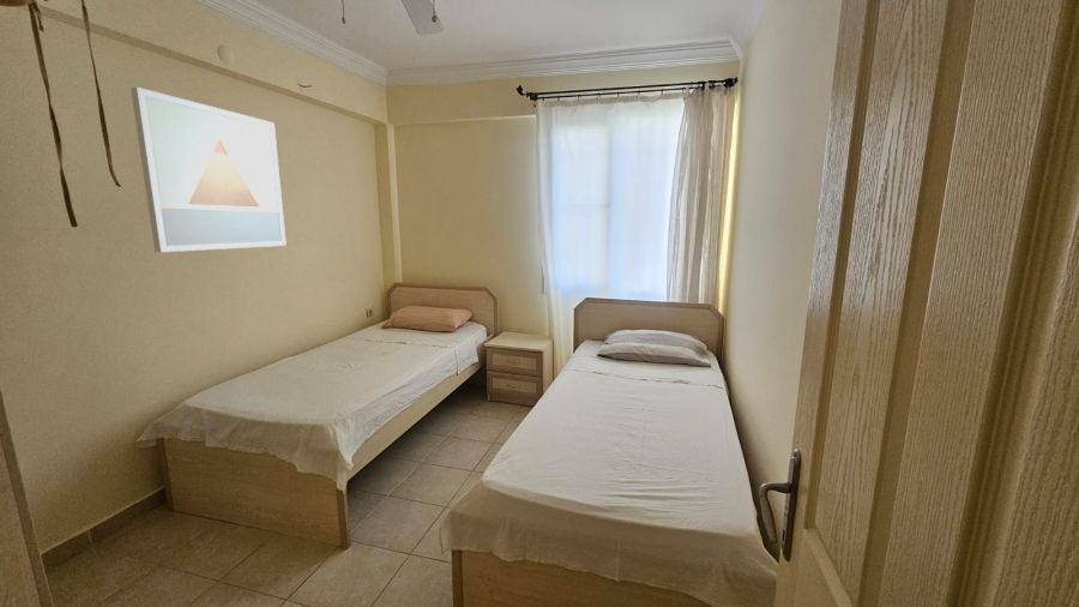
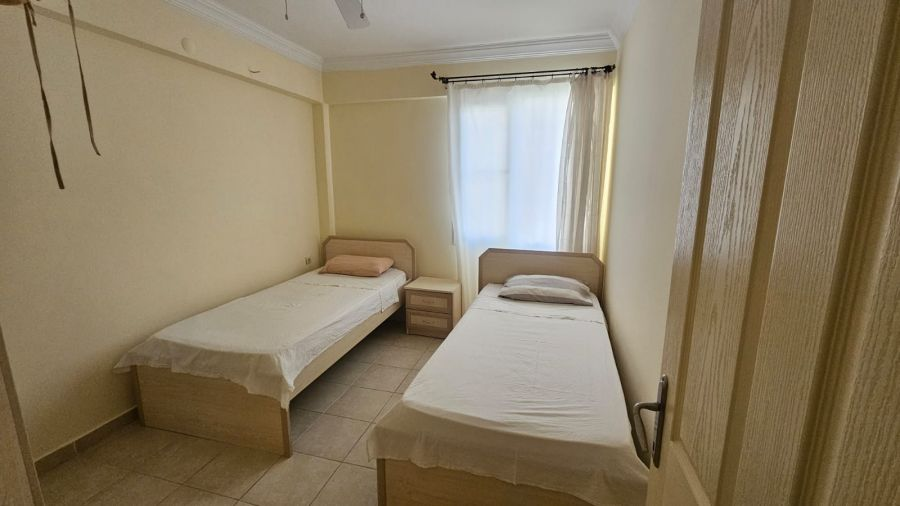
- wall art (221, 180)
